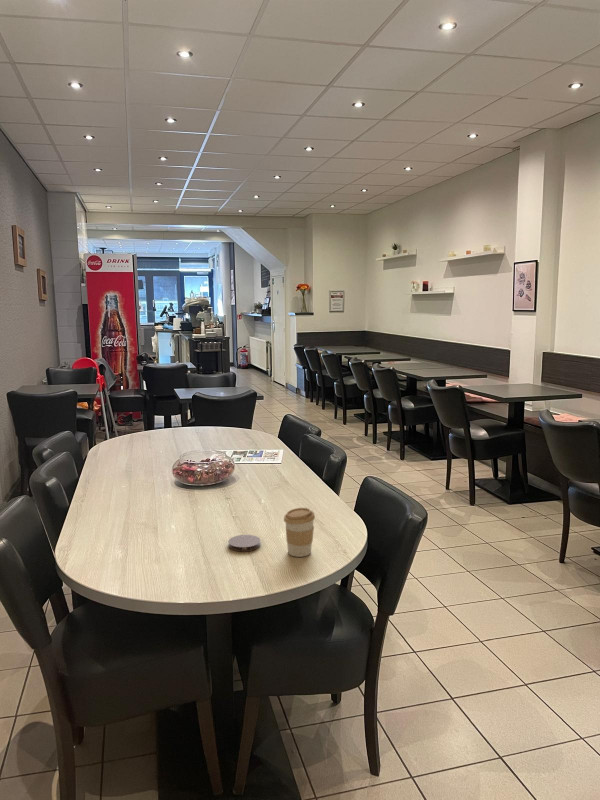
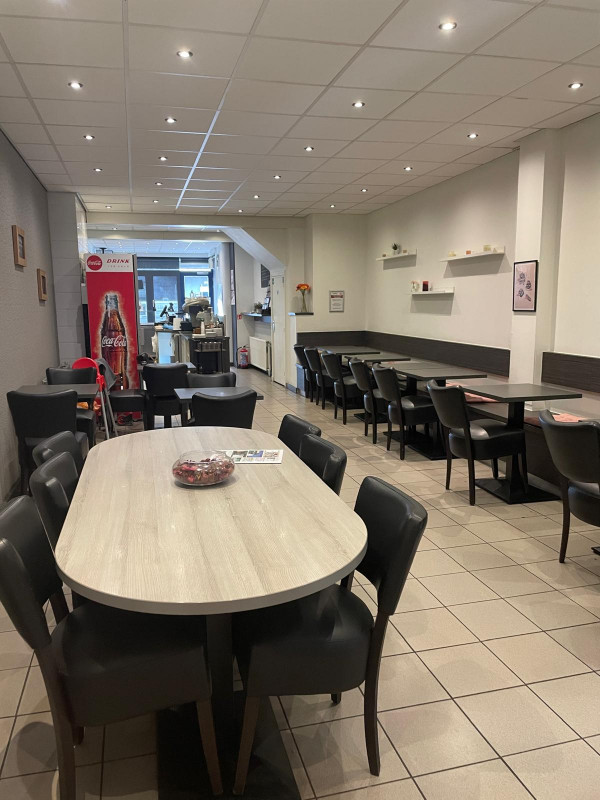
- coaster (244, 542)
- coffee cup (299, 531)
